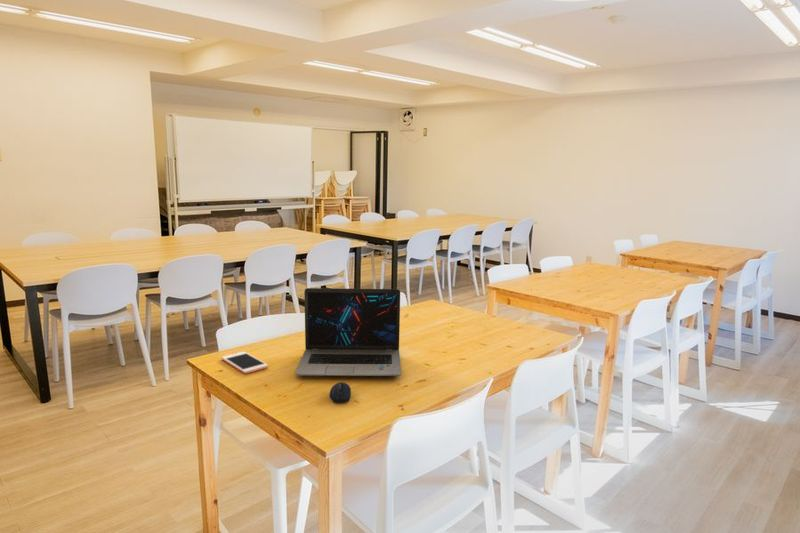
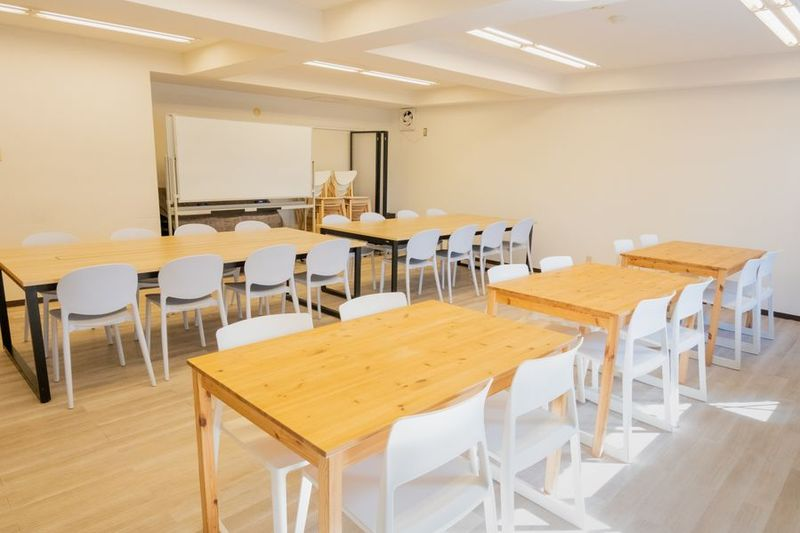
- laptop (350, 331)
- computer mouse (340, 390)
- cell phone (244, 362)
